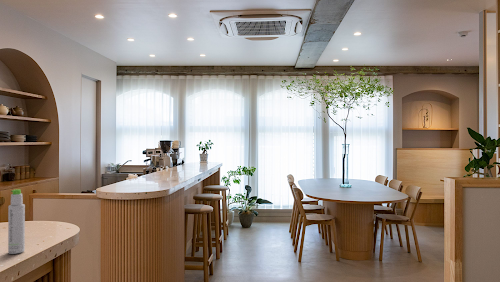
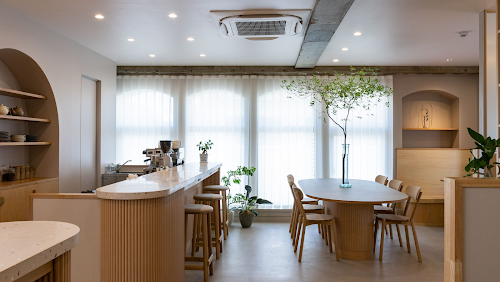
- bottle (16, 220)
